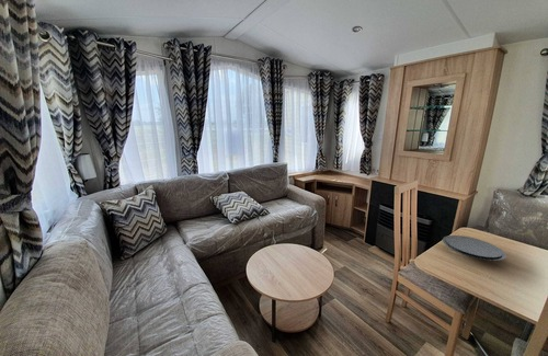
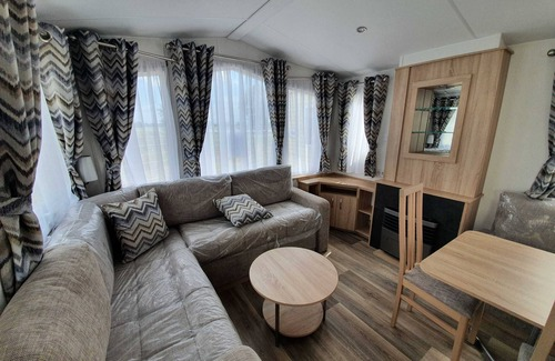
- plate (471, 249)
